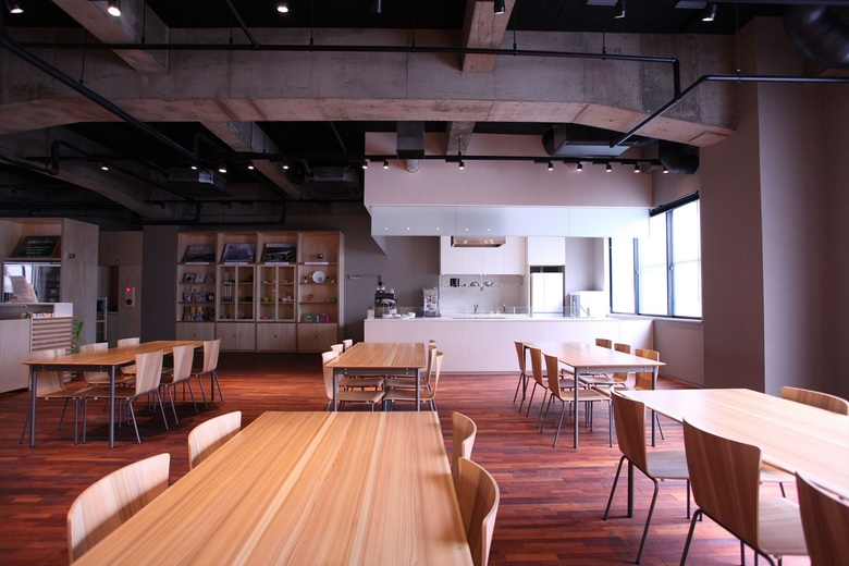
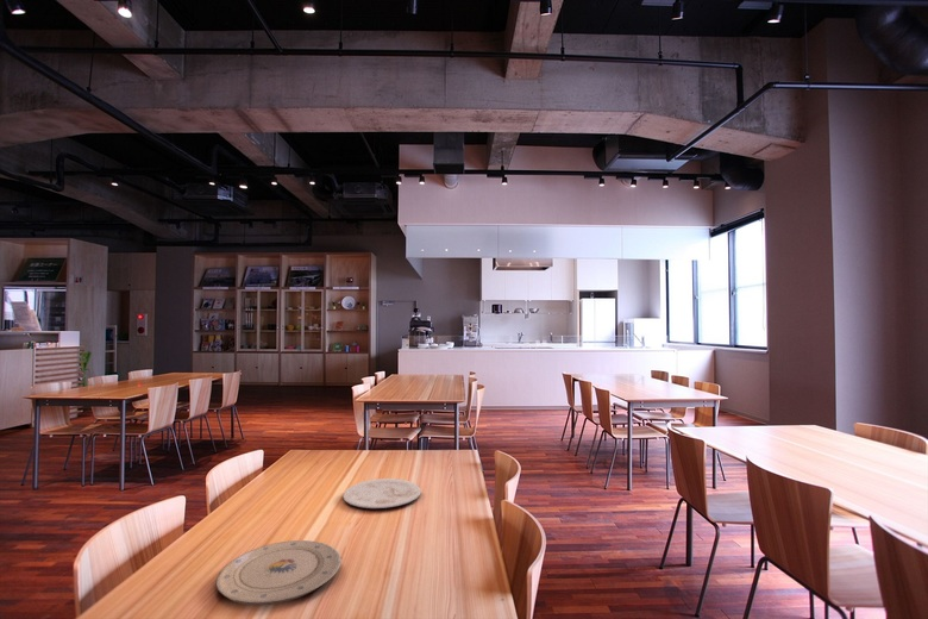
+ plate (281, 570)
+ plate (382, 493)
